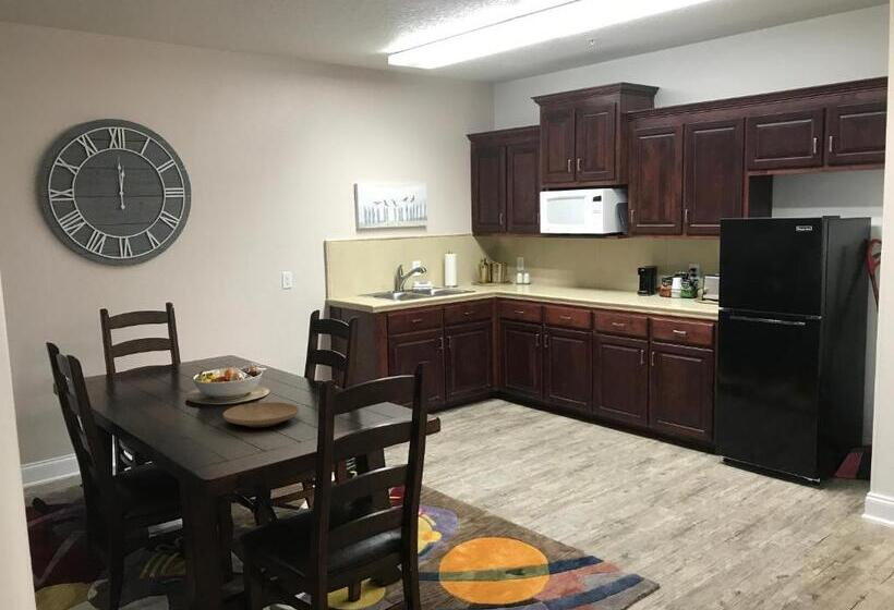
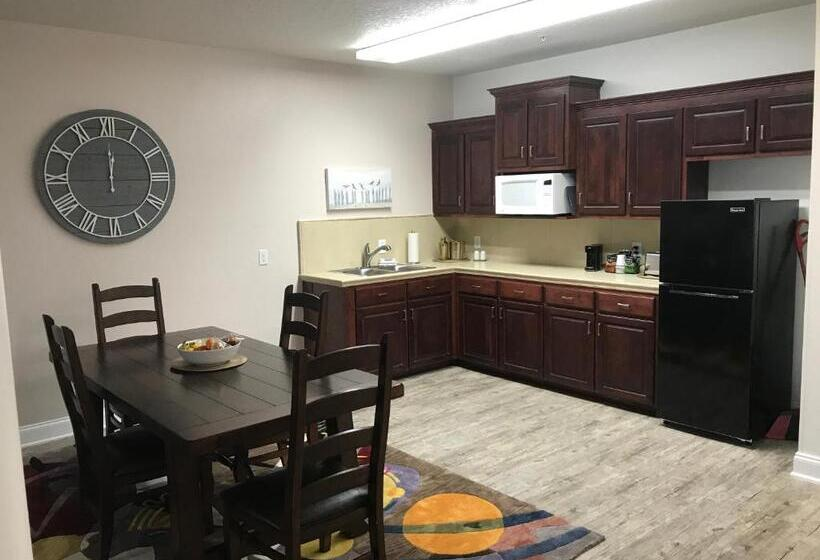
- plate (262, 416)
